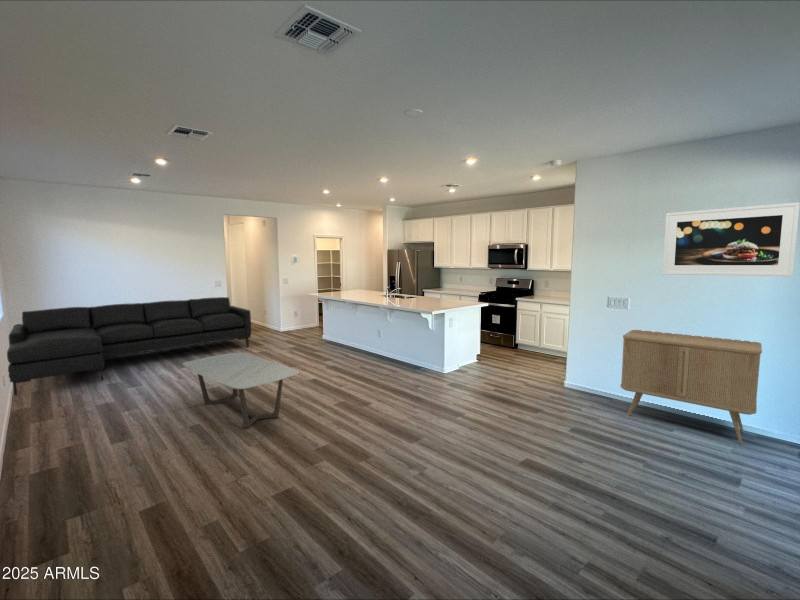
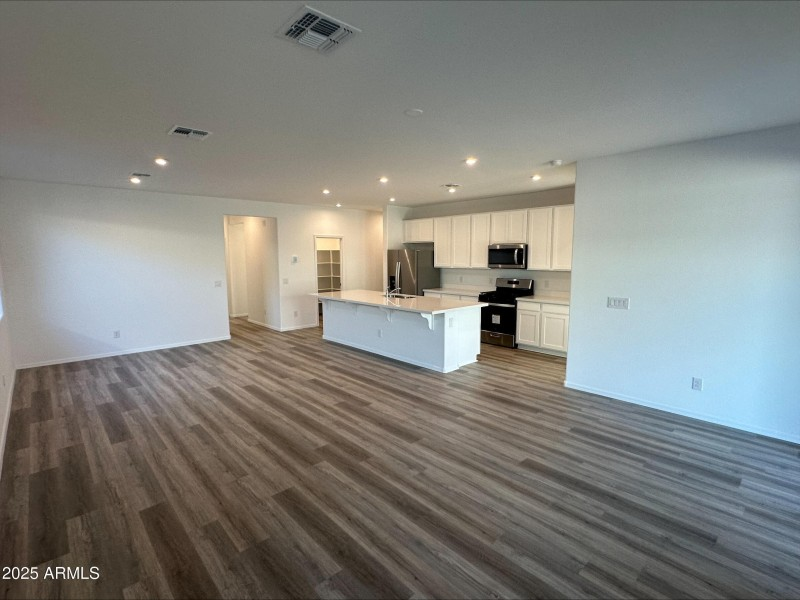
- sofa (150, 333)
- credenza (685, 381)
- coffee table (239, 389)
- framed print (724, 242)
